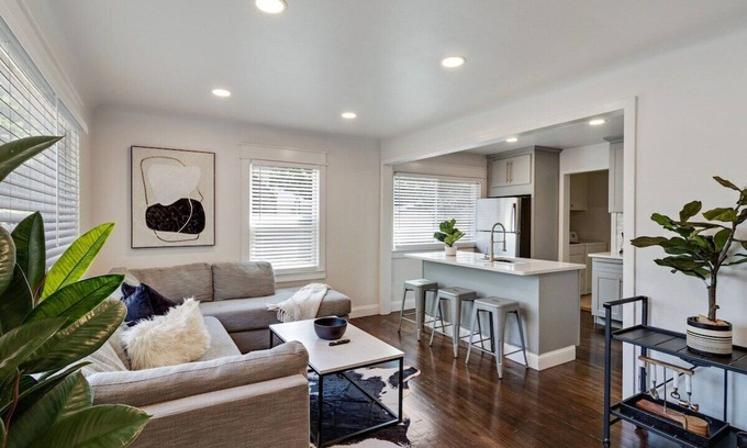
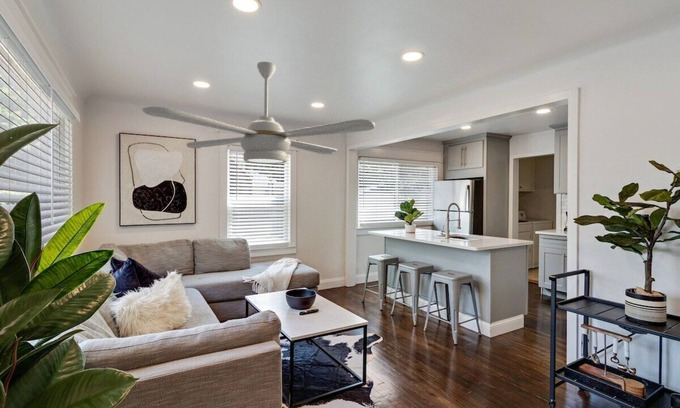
+ ceiling fan (266, 113)
